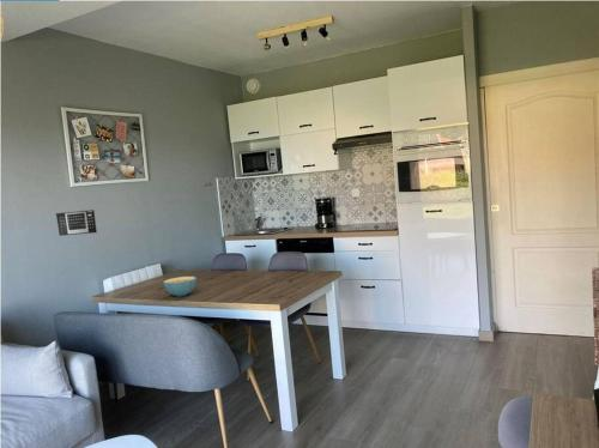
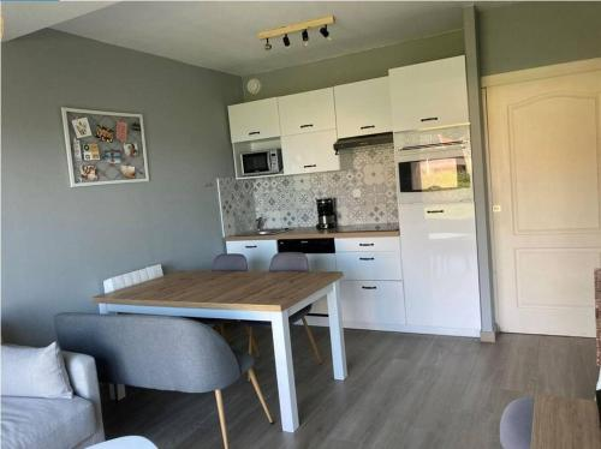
- cereal bowl (180, 287)
- calendar (77, 223)
